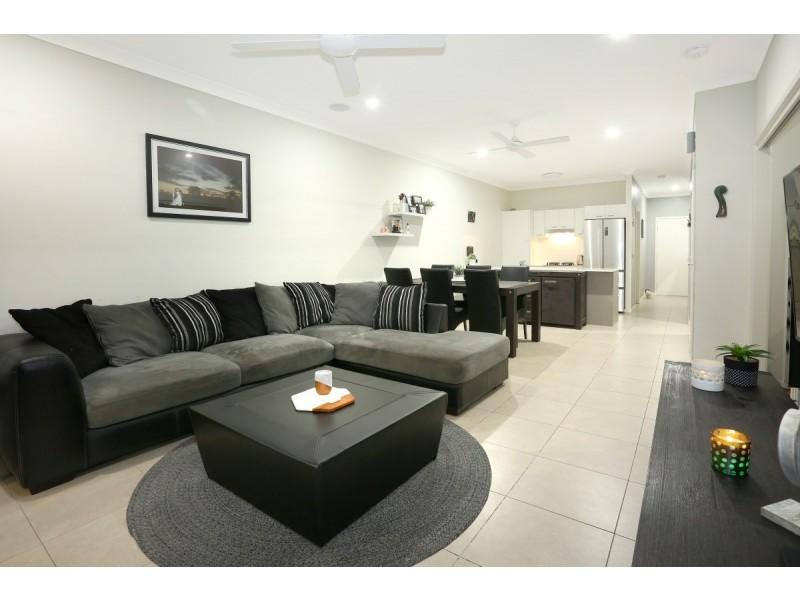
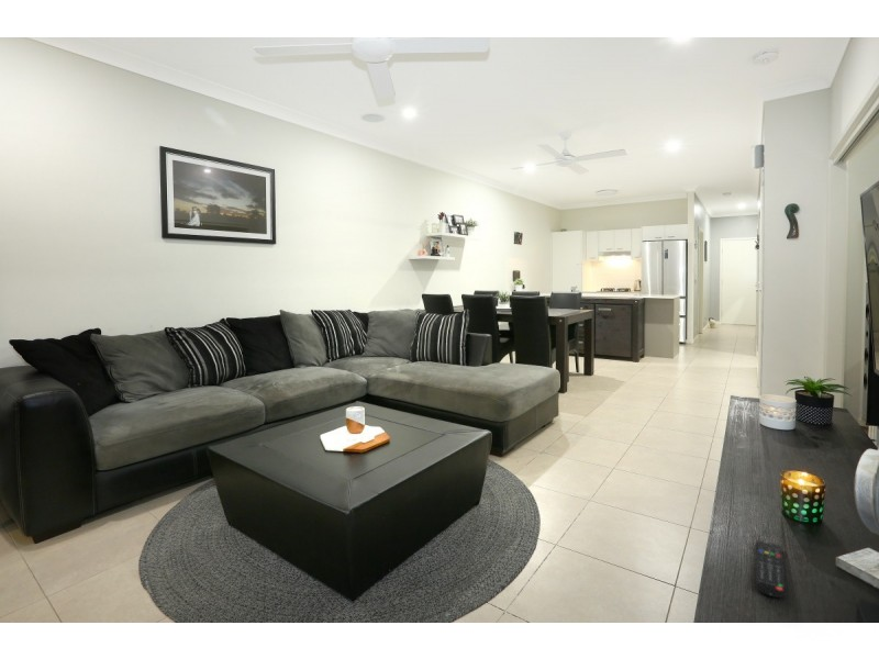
+ remote control (769, 567)
